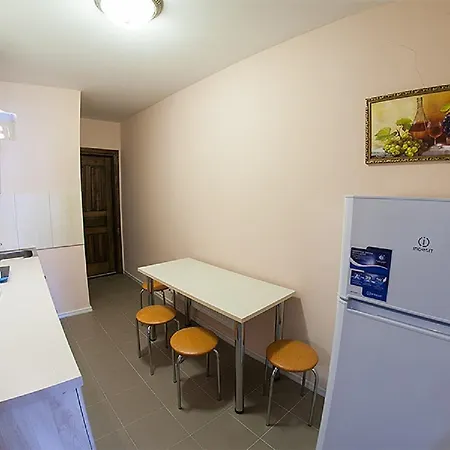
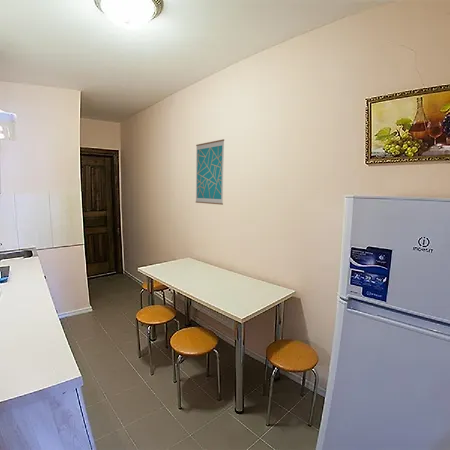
+ wall art (208, 173)
